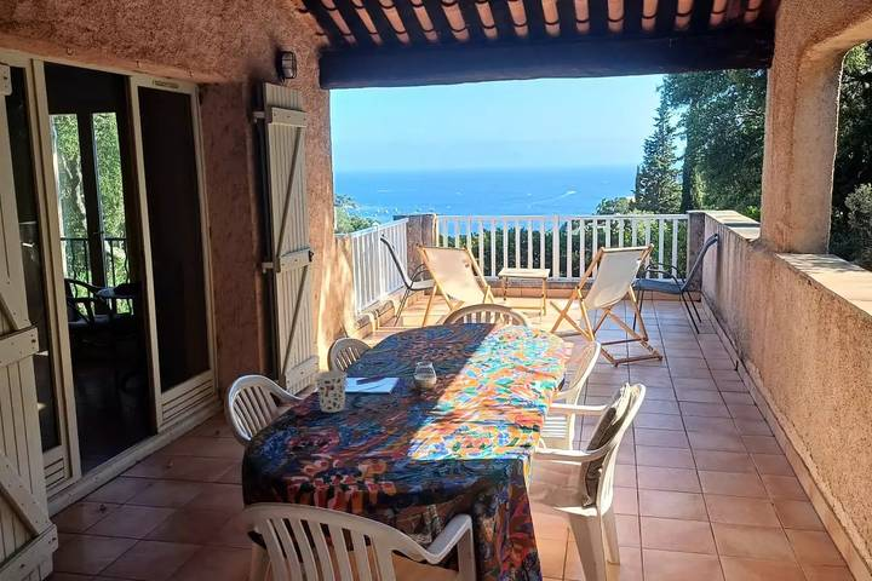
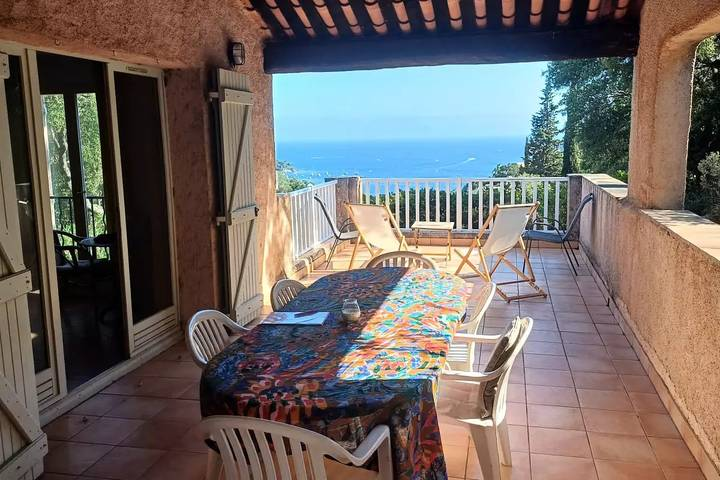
- cup (331, 391)
